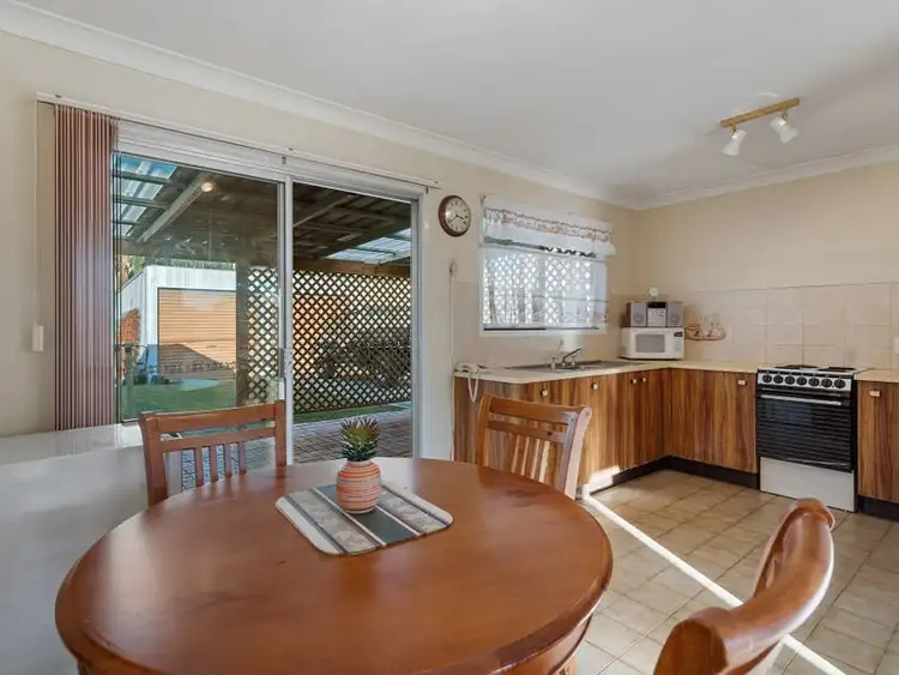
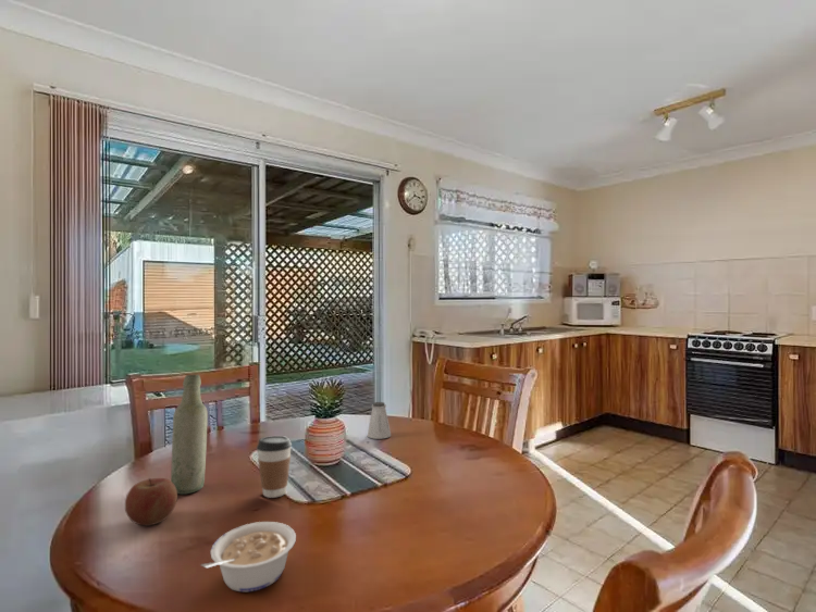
+ apple (151, 499)
+ legume (254, 557)
+ saltshaker (379, 419)
+ coffee cup (274, 465)
+ bottle (189, 432)
